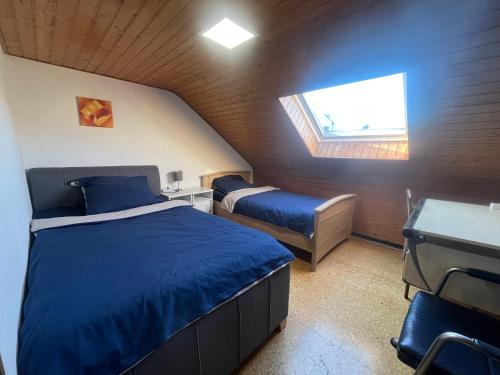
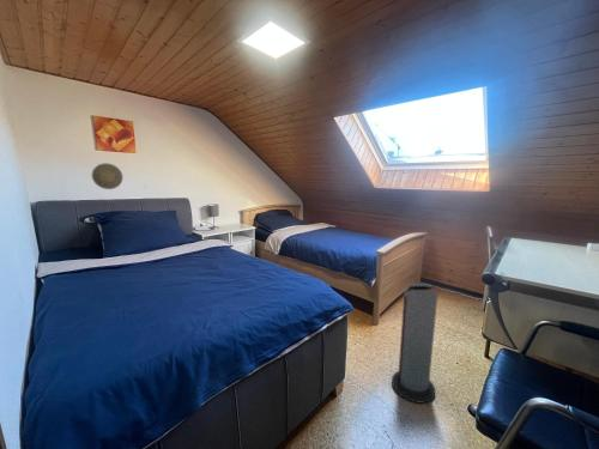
+ air purifier (417, 335)
+ decorative plate (108, 176)
